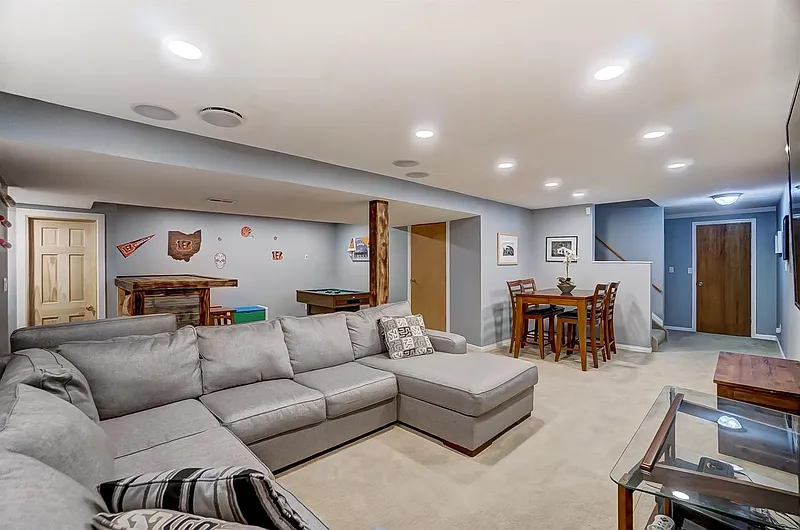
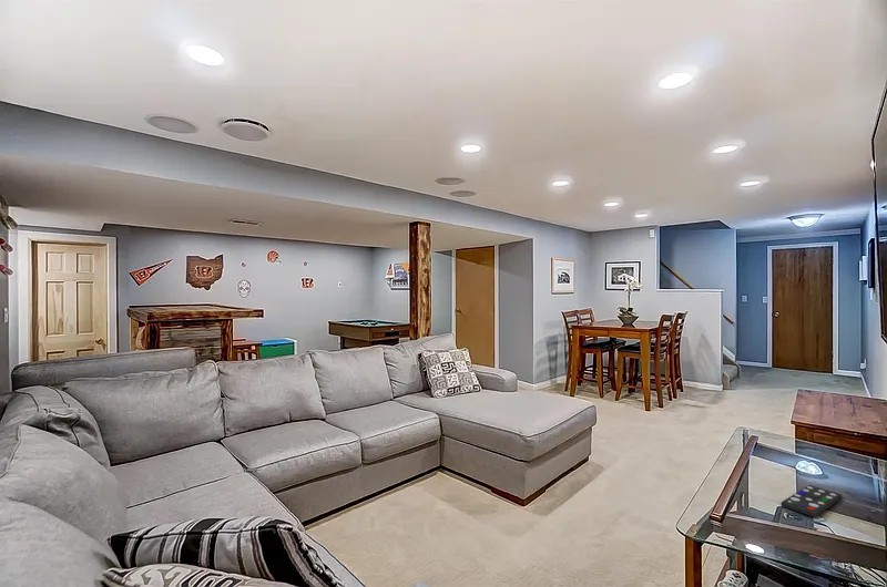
+ remote control (812, 498)
